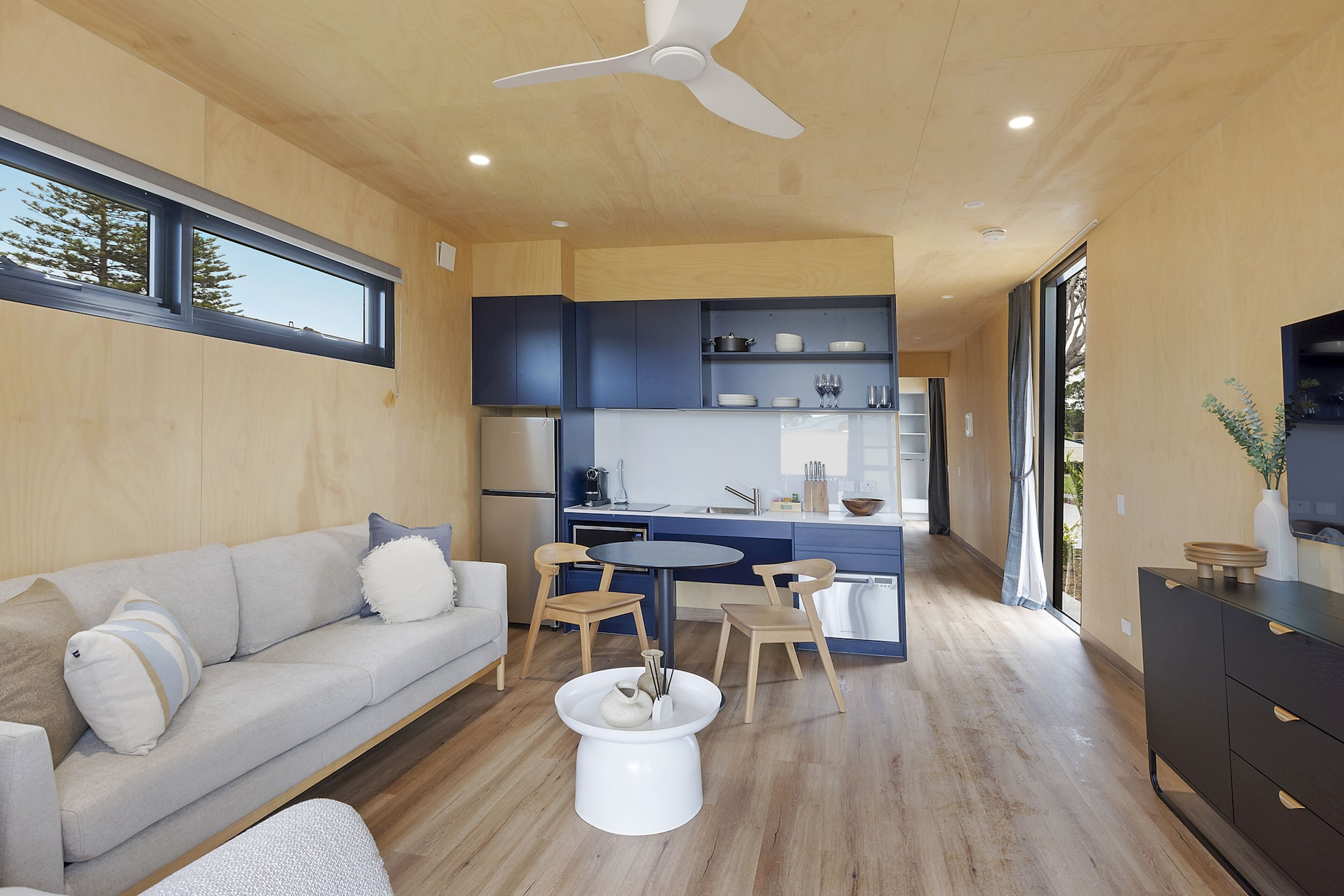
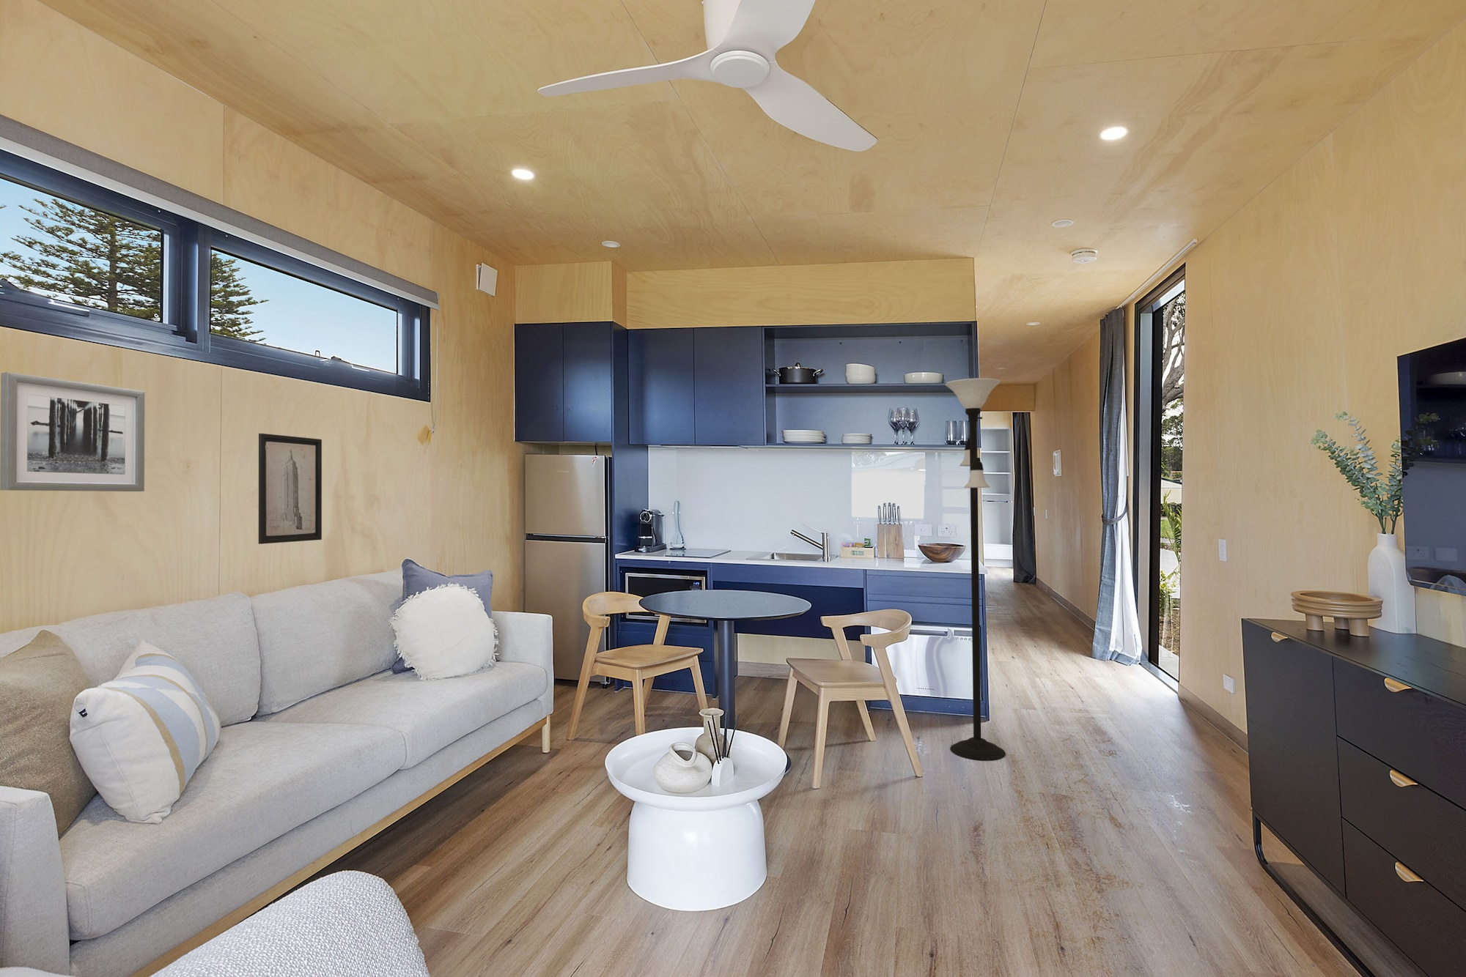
+ floor lamp (975, 566)
+ wall art (79, 436)
+ wall art (291, 489)
